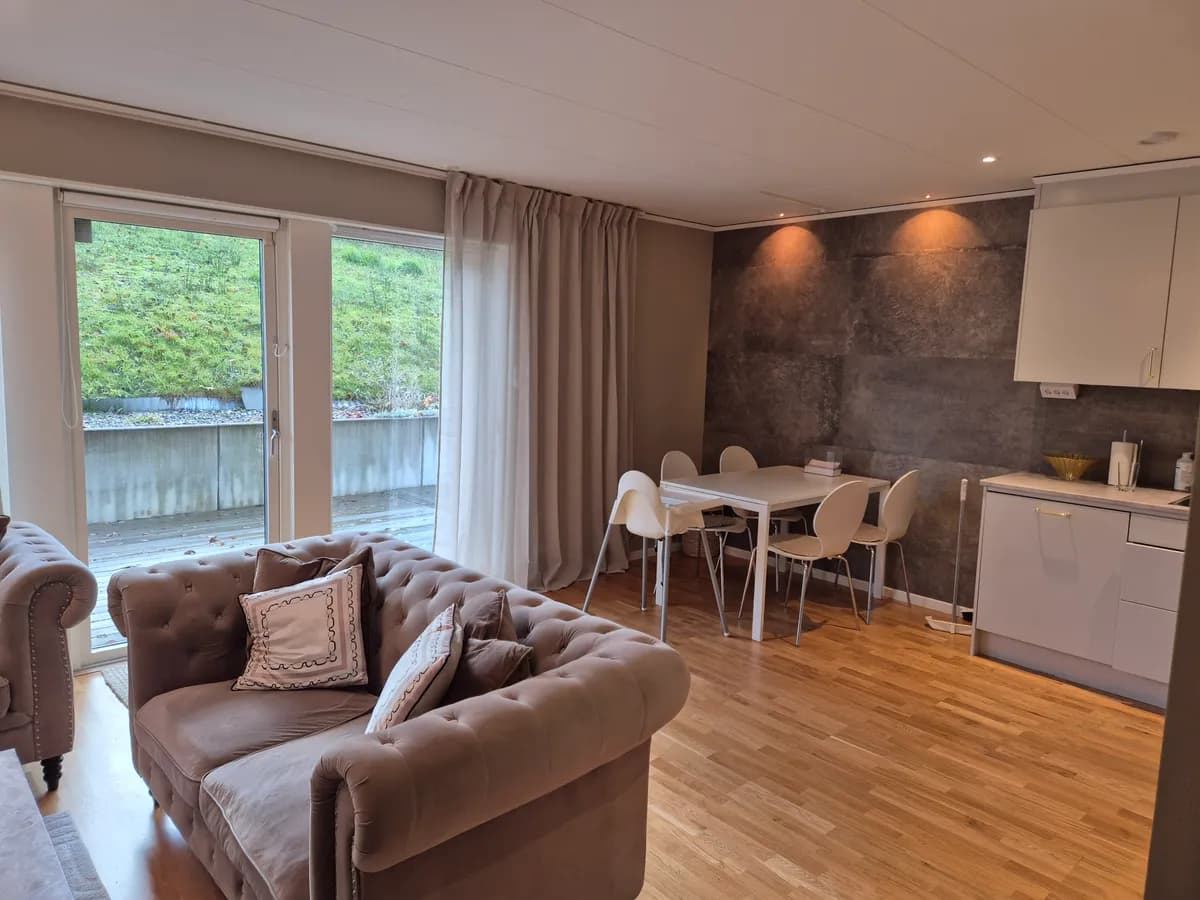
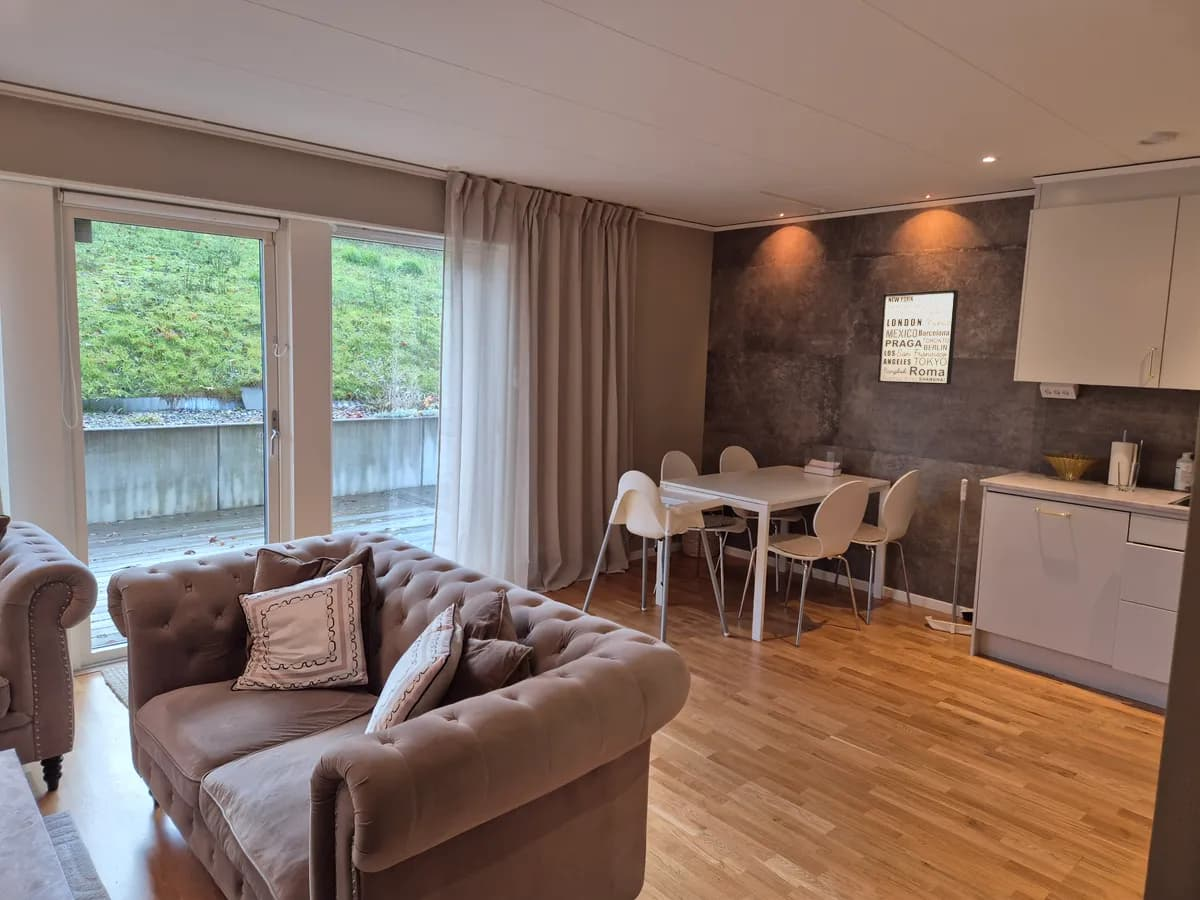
+ wall art (916, 338)
